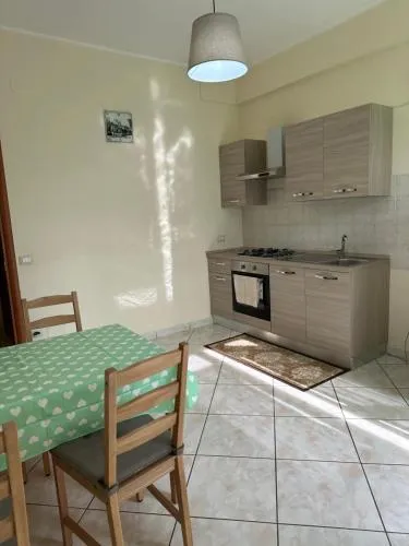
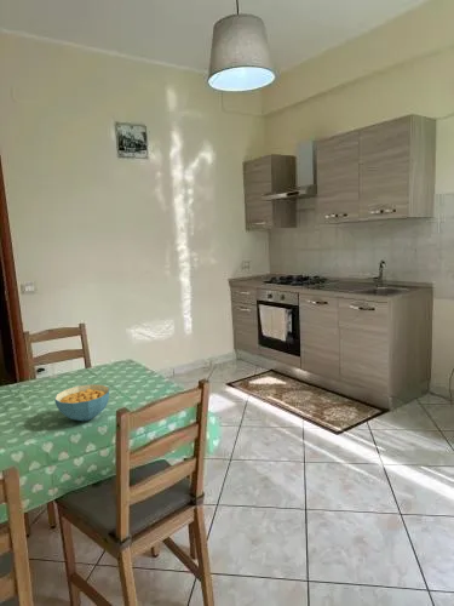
+ cereal bowl (84, 405)
